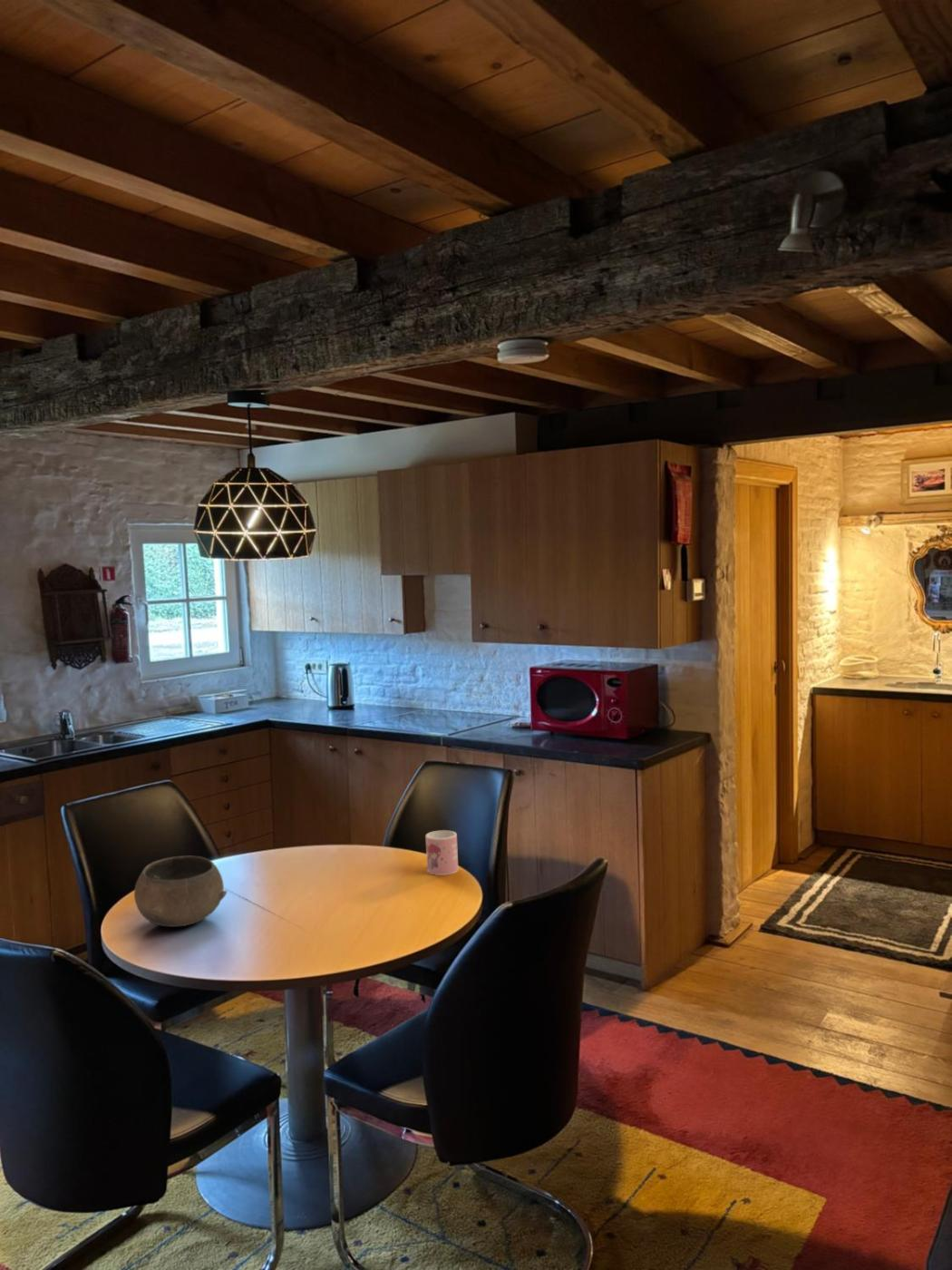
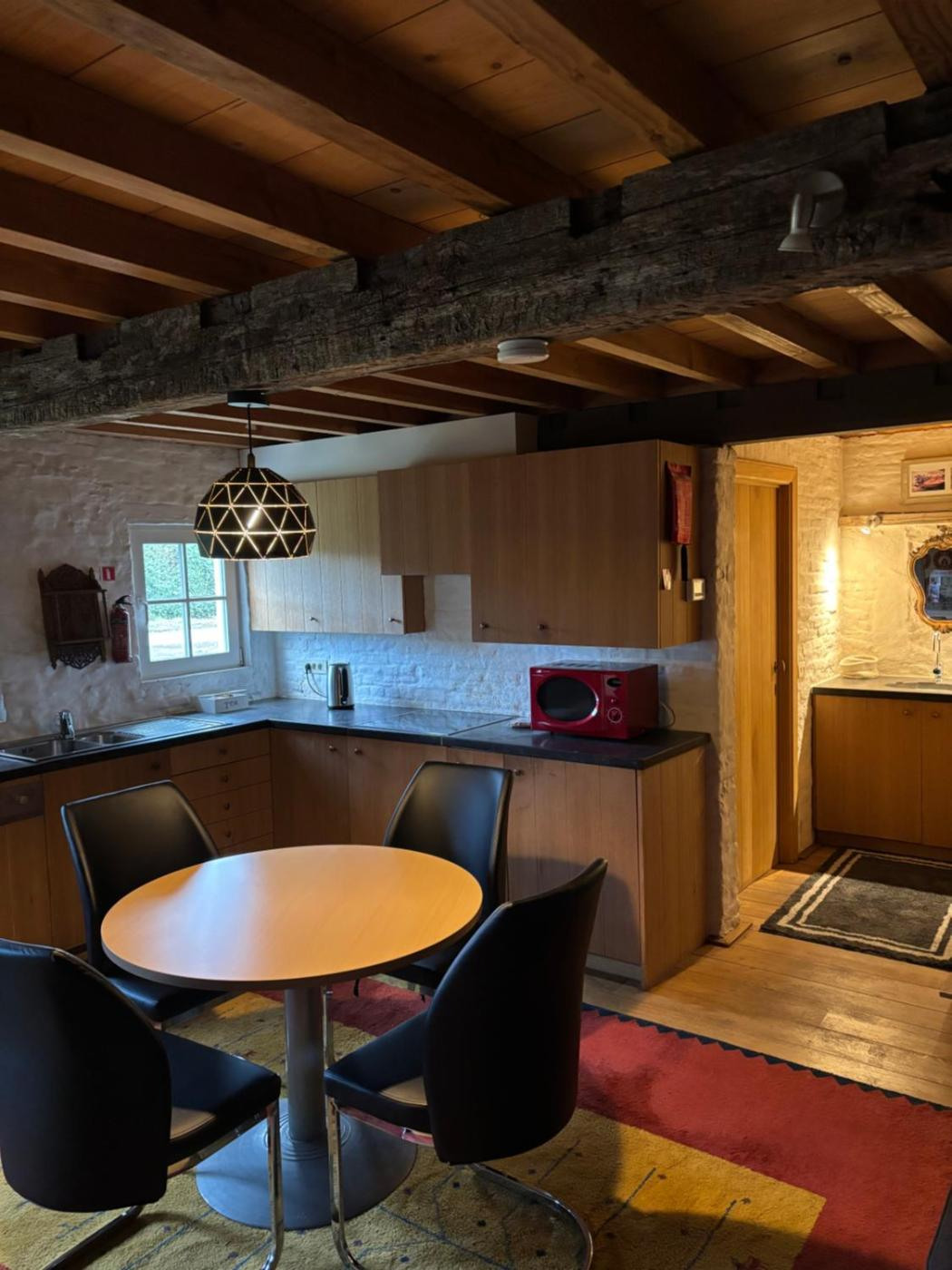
- bowl (179, 893)
- mug (442, 851)
